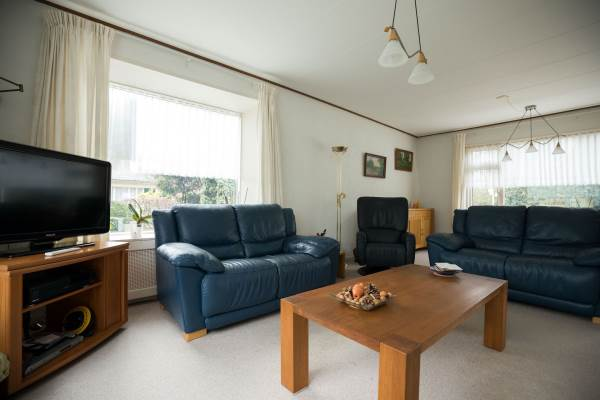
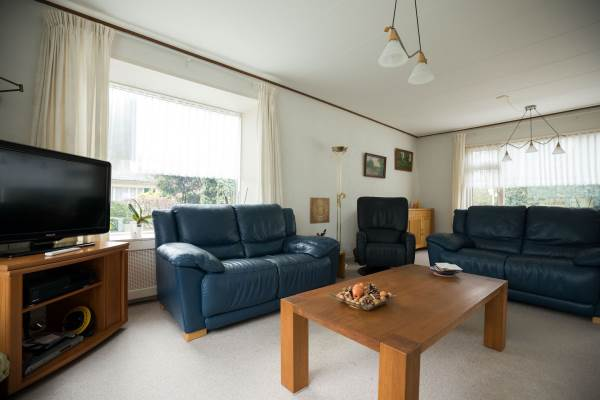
+ wall art (319, 210)
